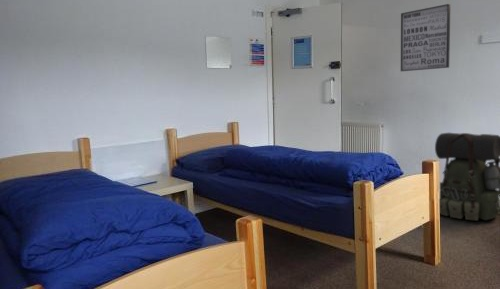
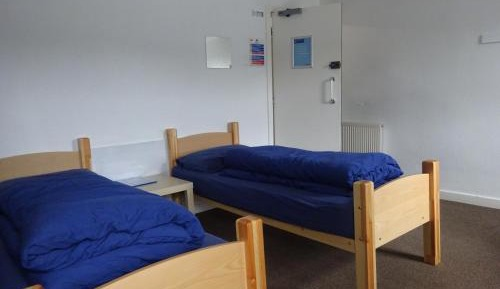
- backpack (468, 172)
- wall art (424, 39)
